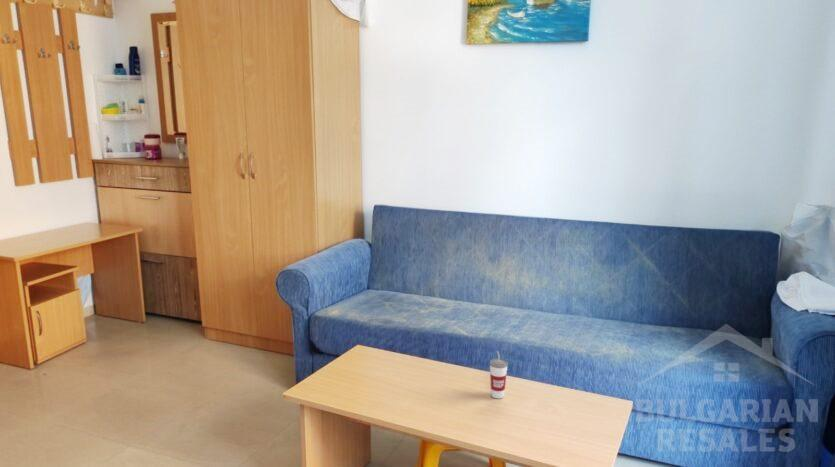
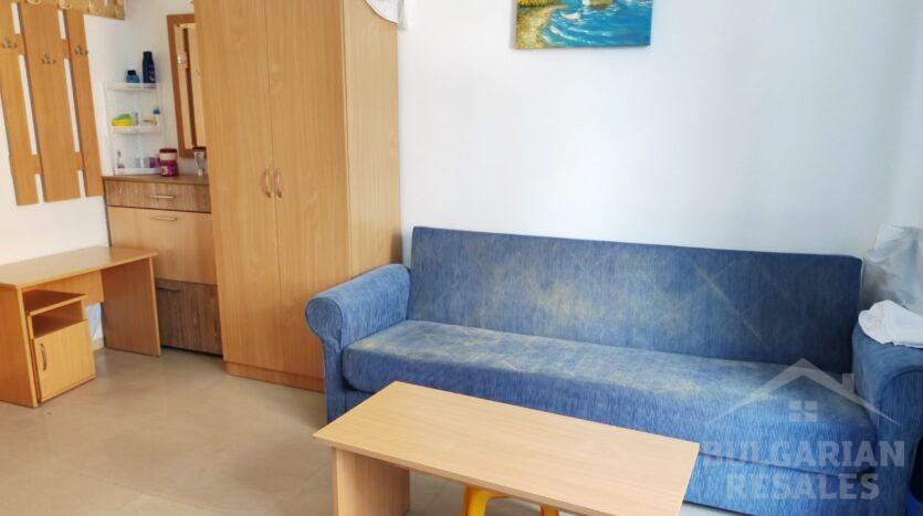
- cup (498, 373)
